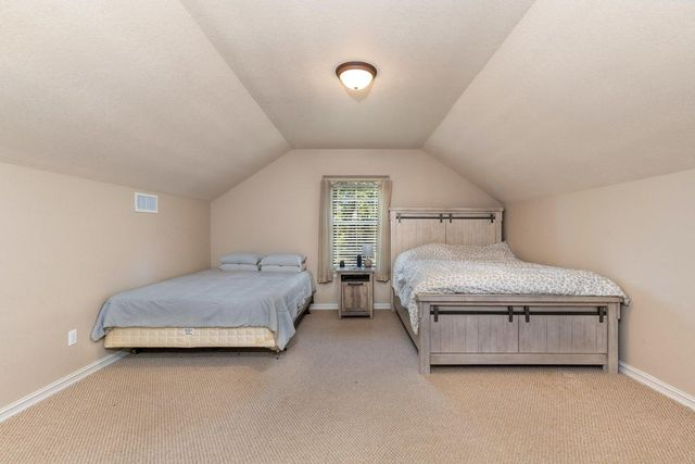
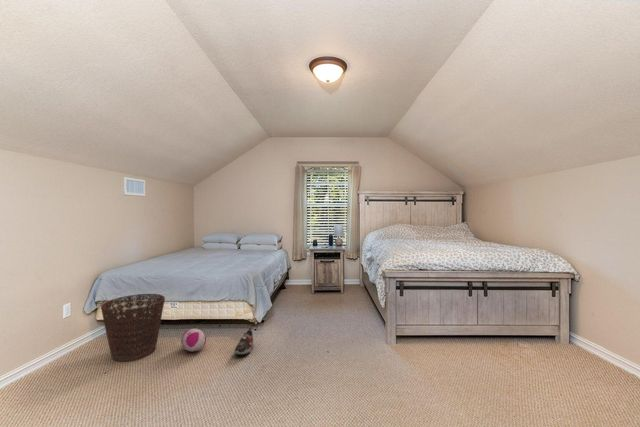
+ shoe (245, 341)
+ plush toy (193, 340)
+ basket (135, 326)
